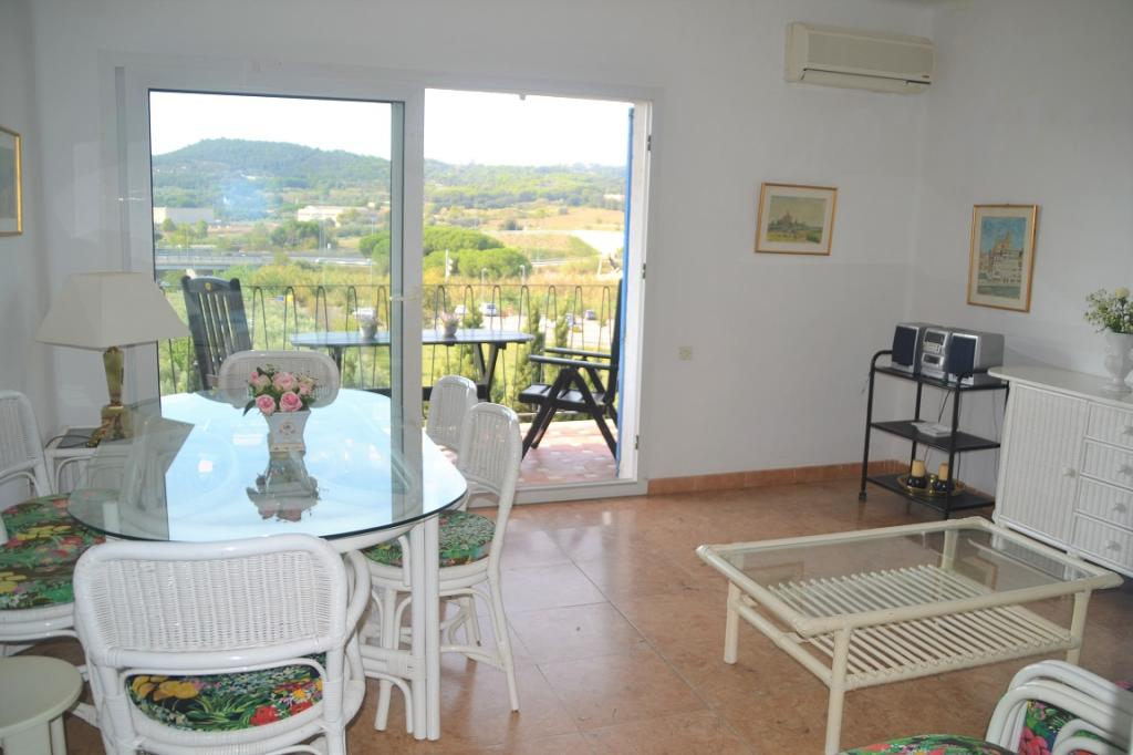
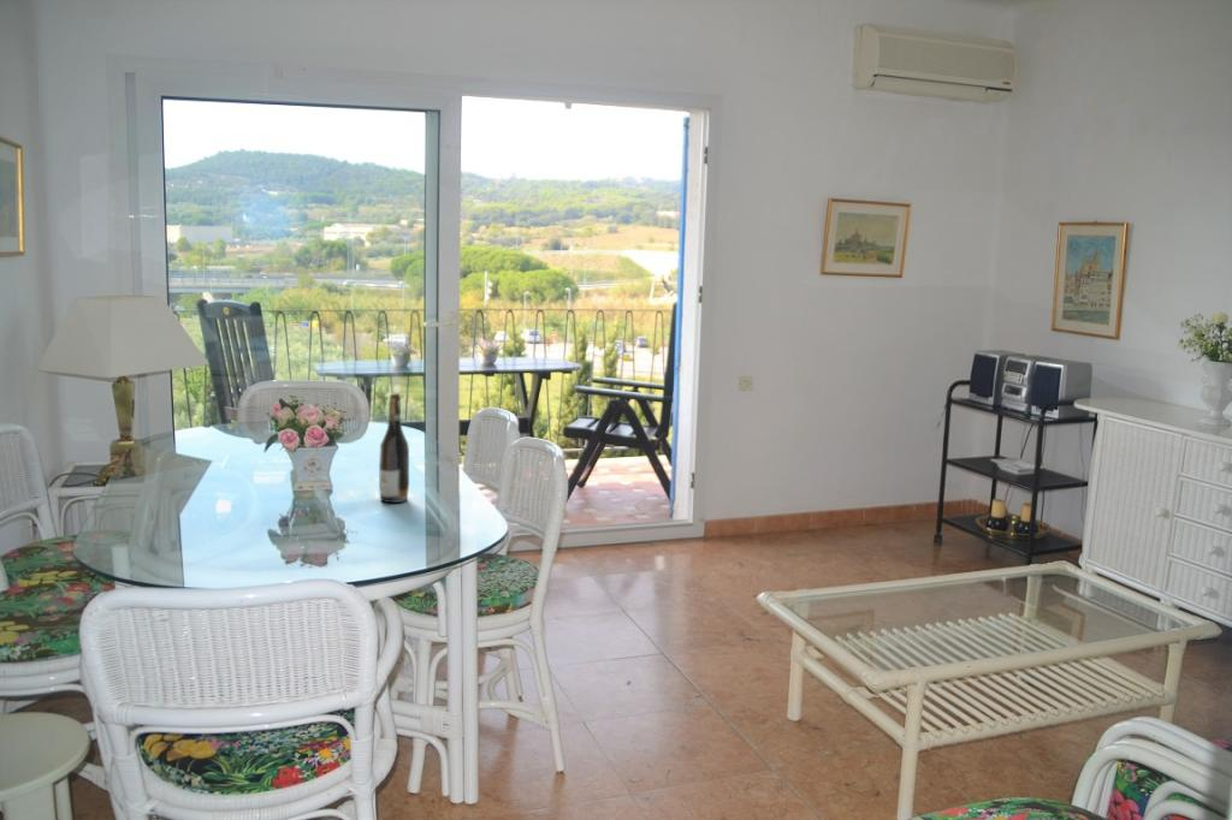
+ wine bottle (393, 446)
